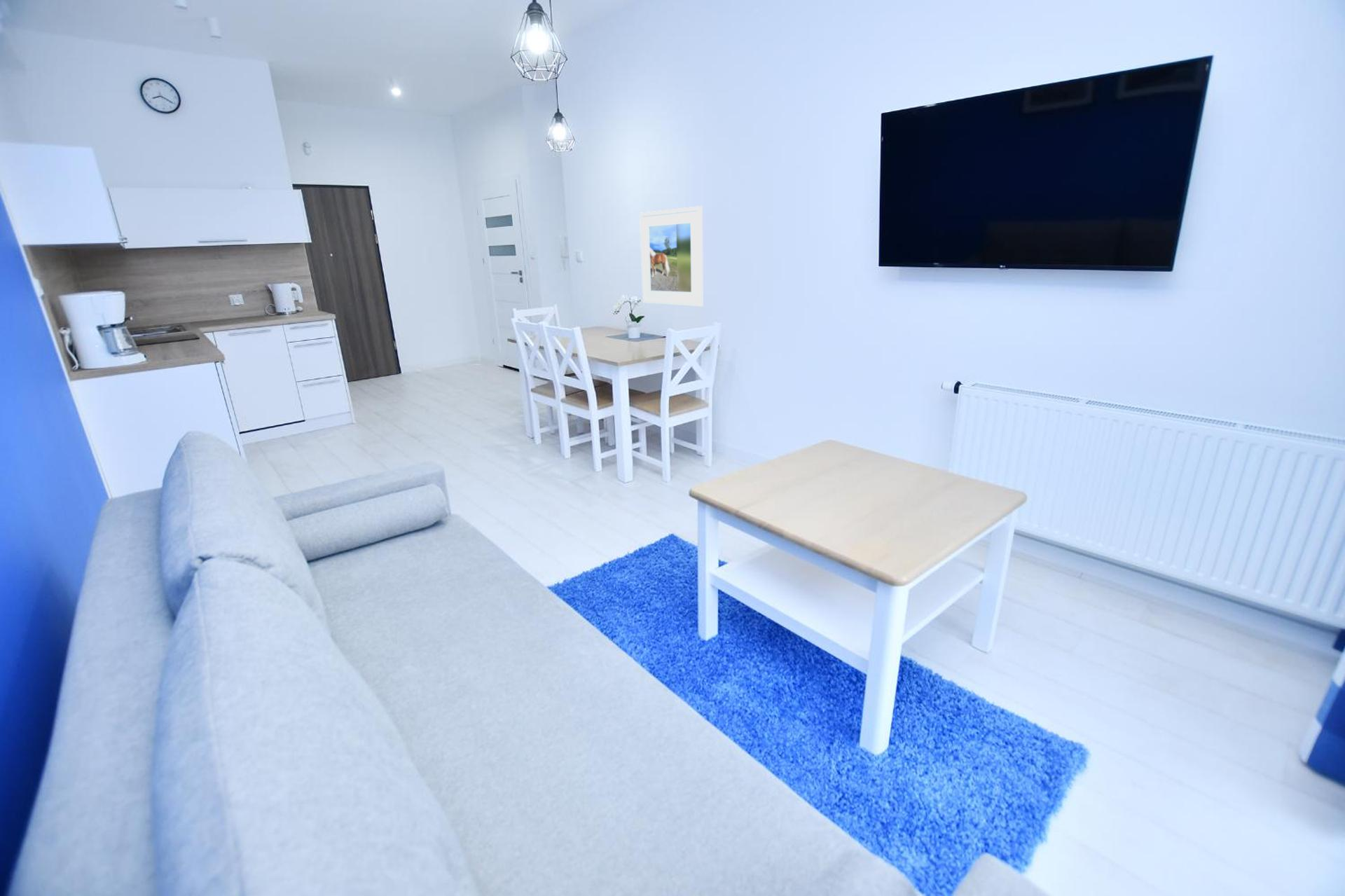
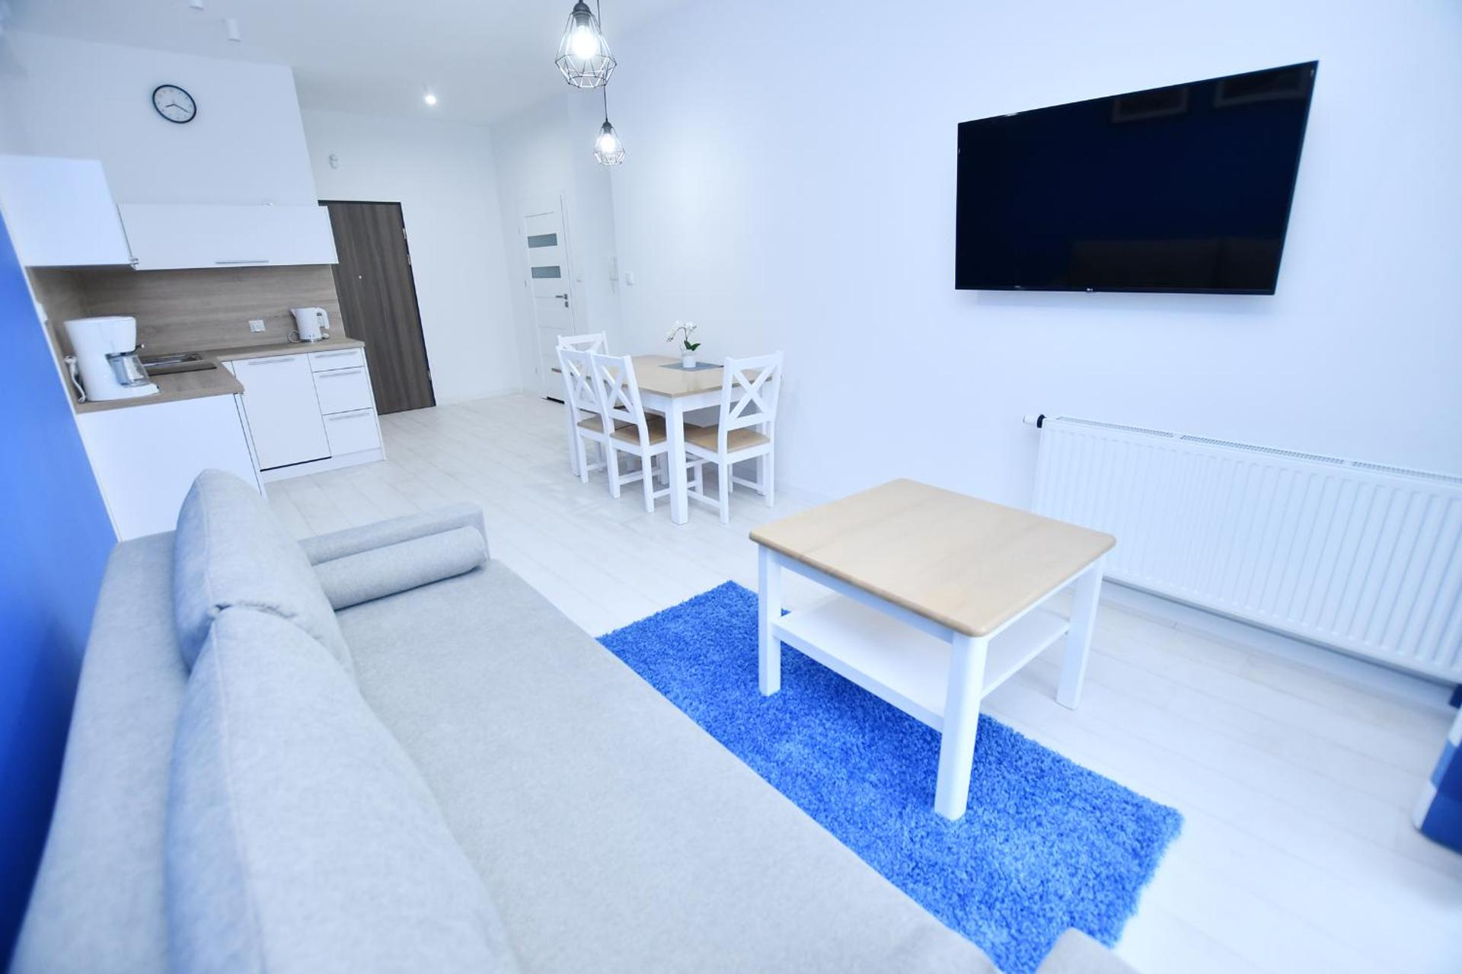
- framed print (670, 259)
